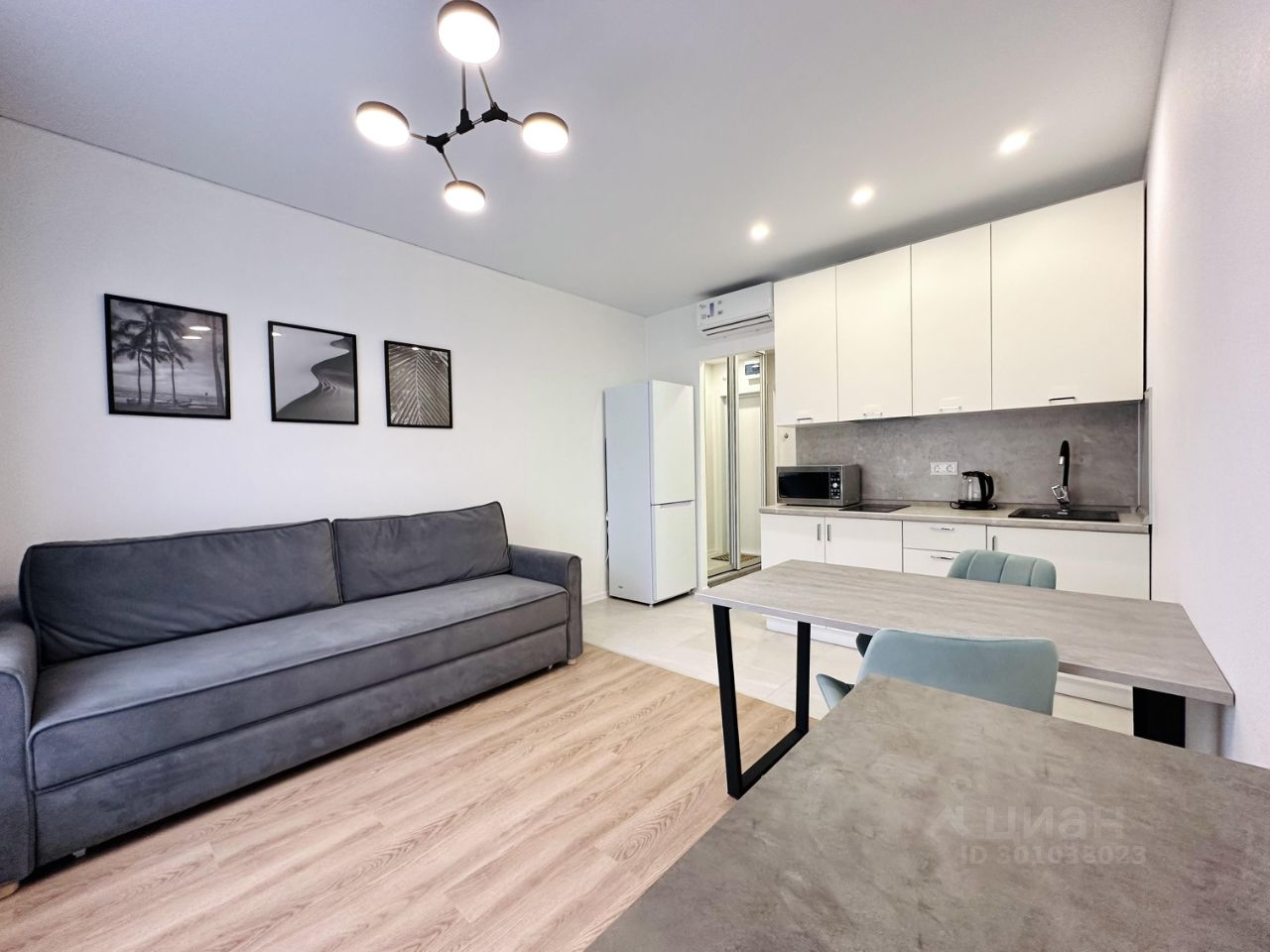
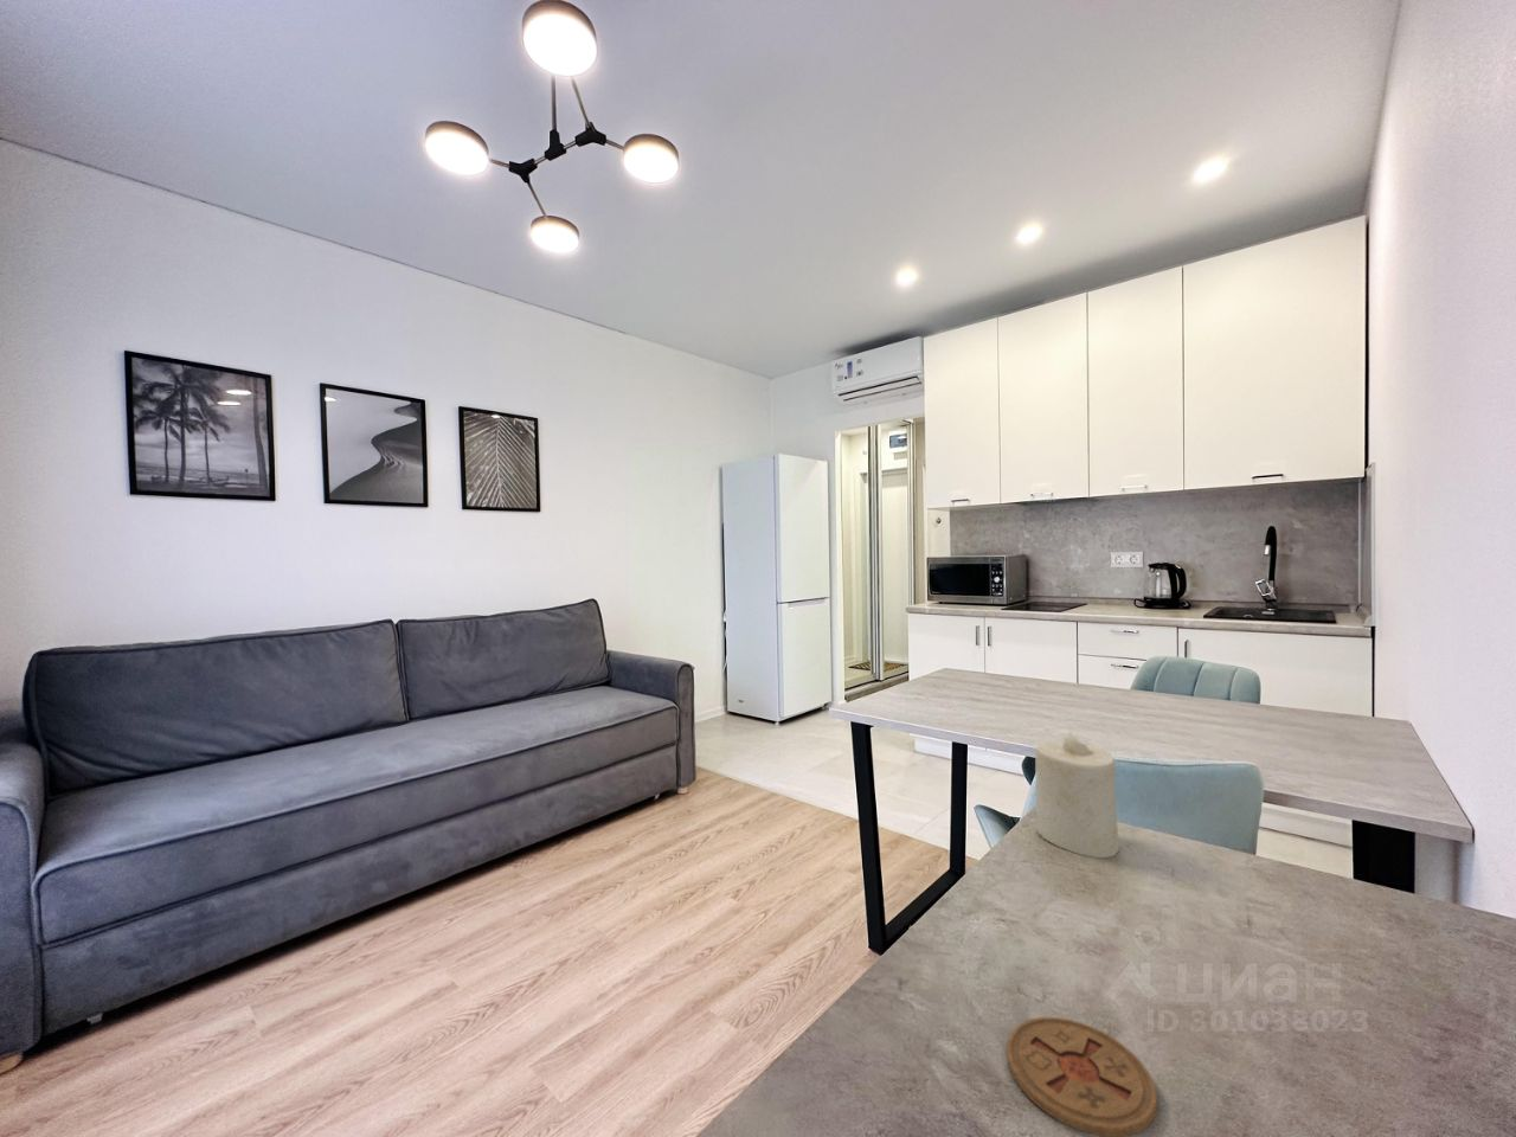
+ coaster (1078, 1069)
+ candle (1077, 786)
